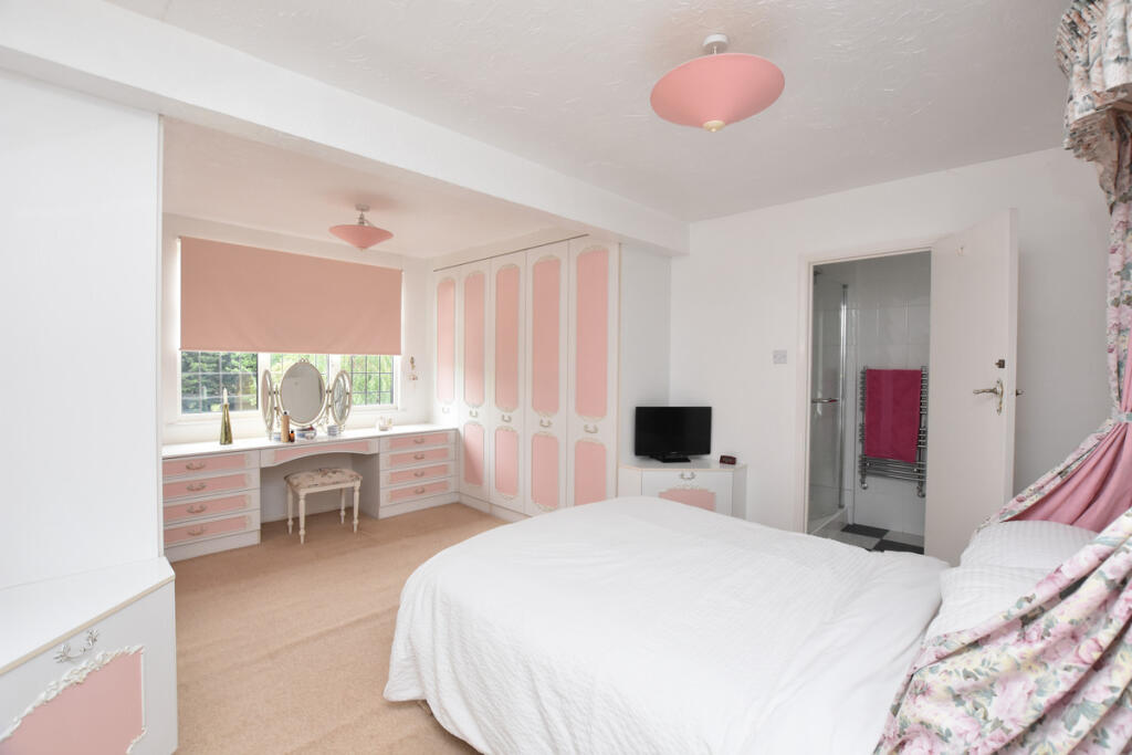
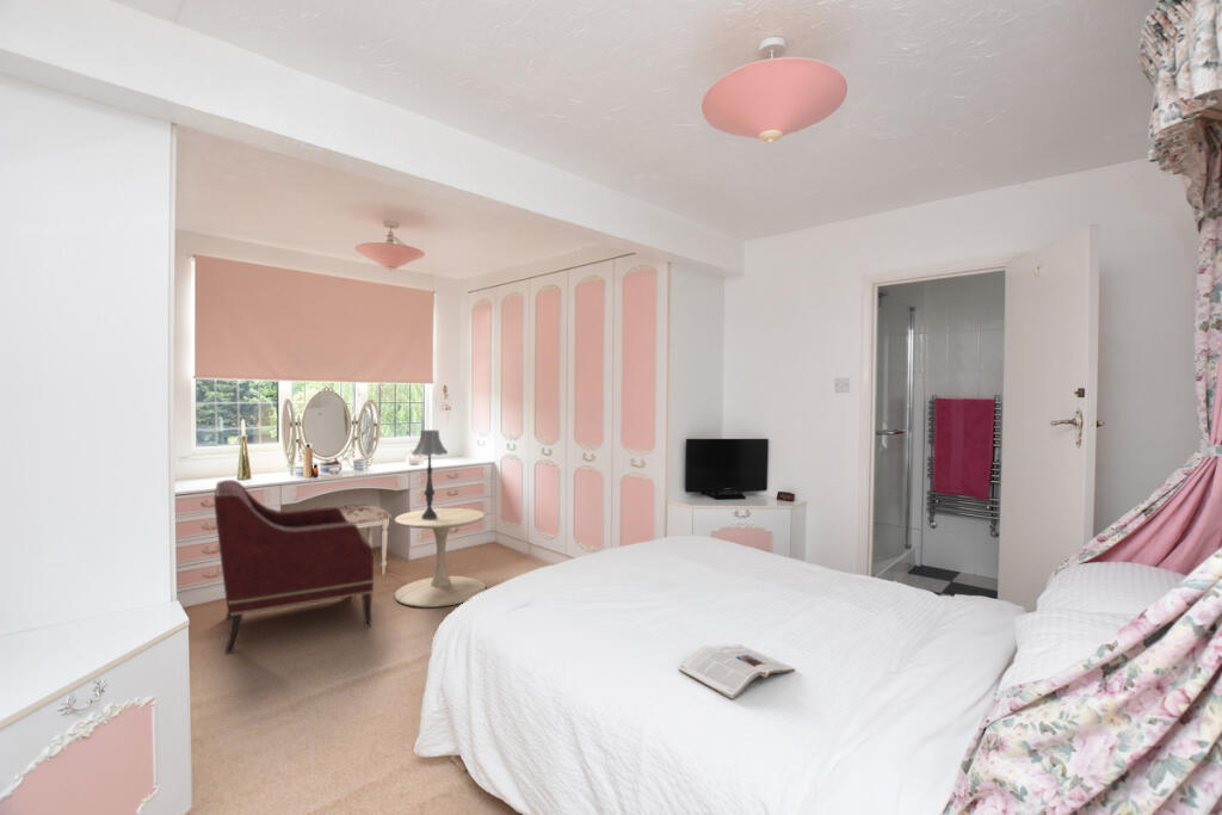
+ side table (440, 554)
+ table lamp (430, 471)
+ magazine (736, 662)
+ armchair (295, 550)
